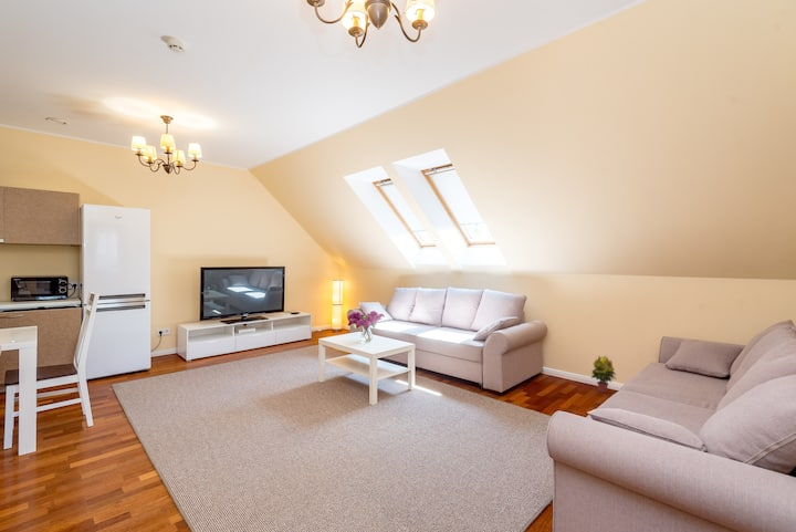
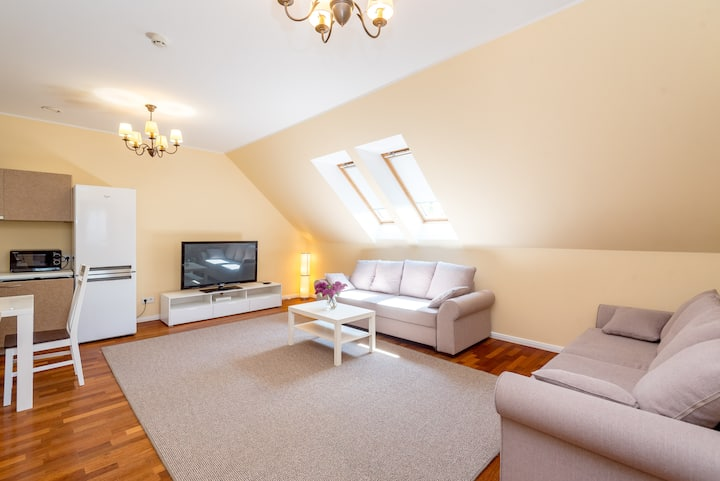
- potted plant (604, 374)
